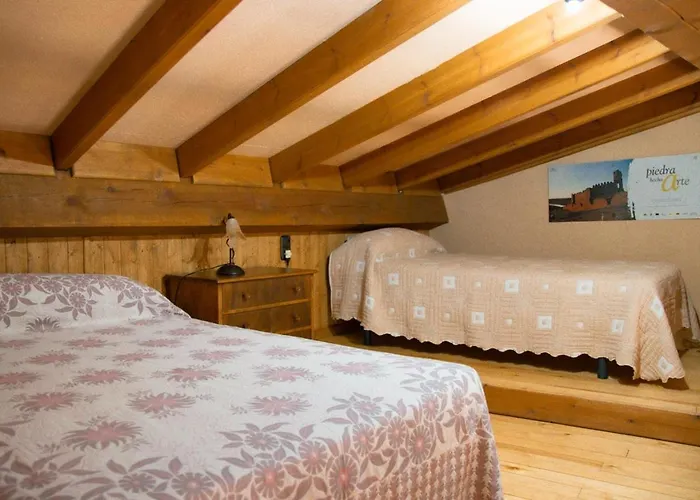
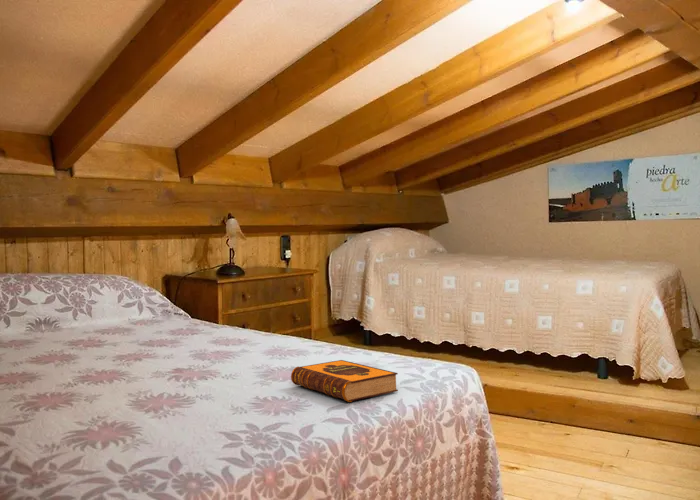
+ hardback book (342, 379)
